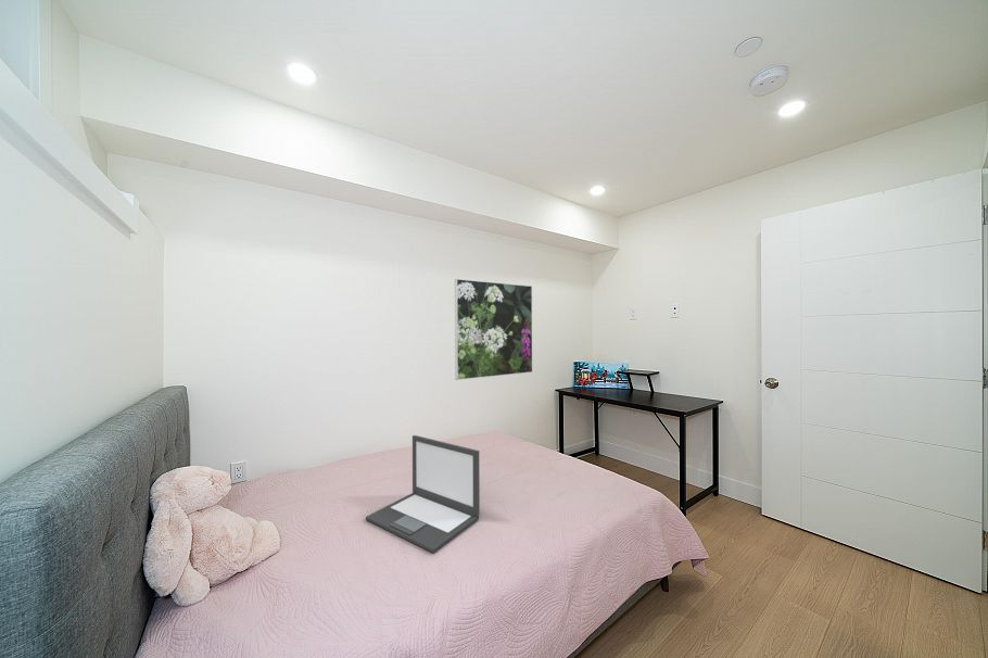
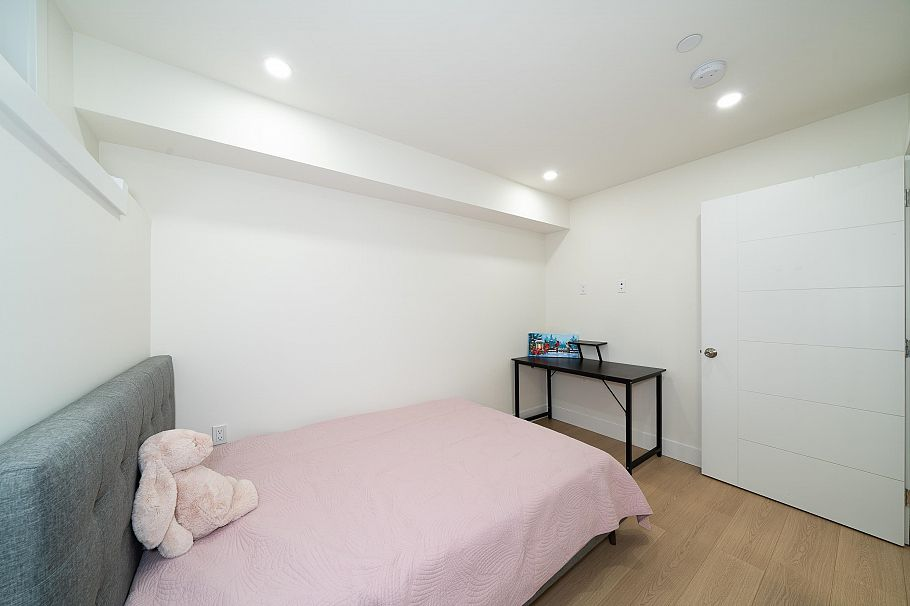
- laptop (422, 484)
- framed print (496, 329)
